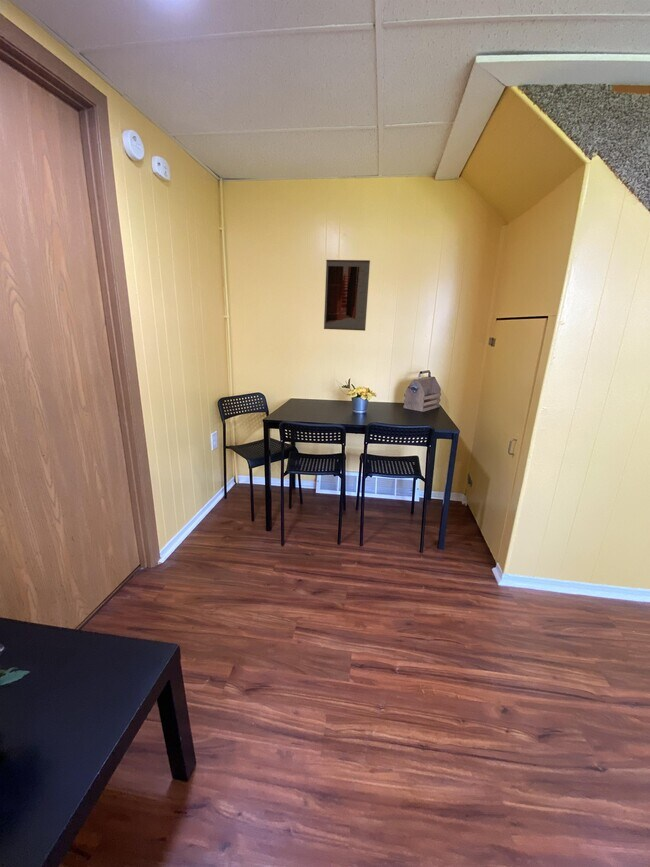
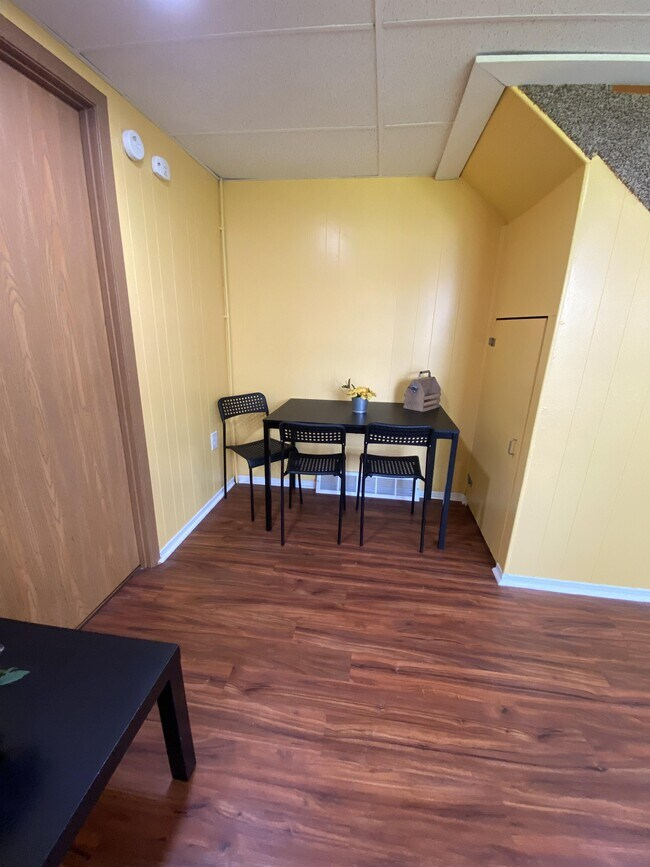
- wall art (346, 295)
